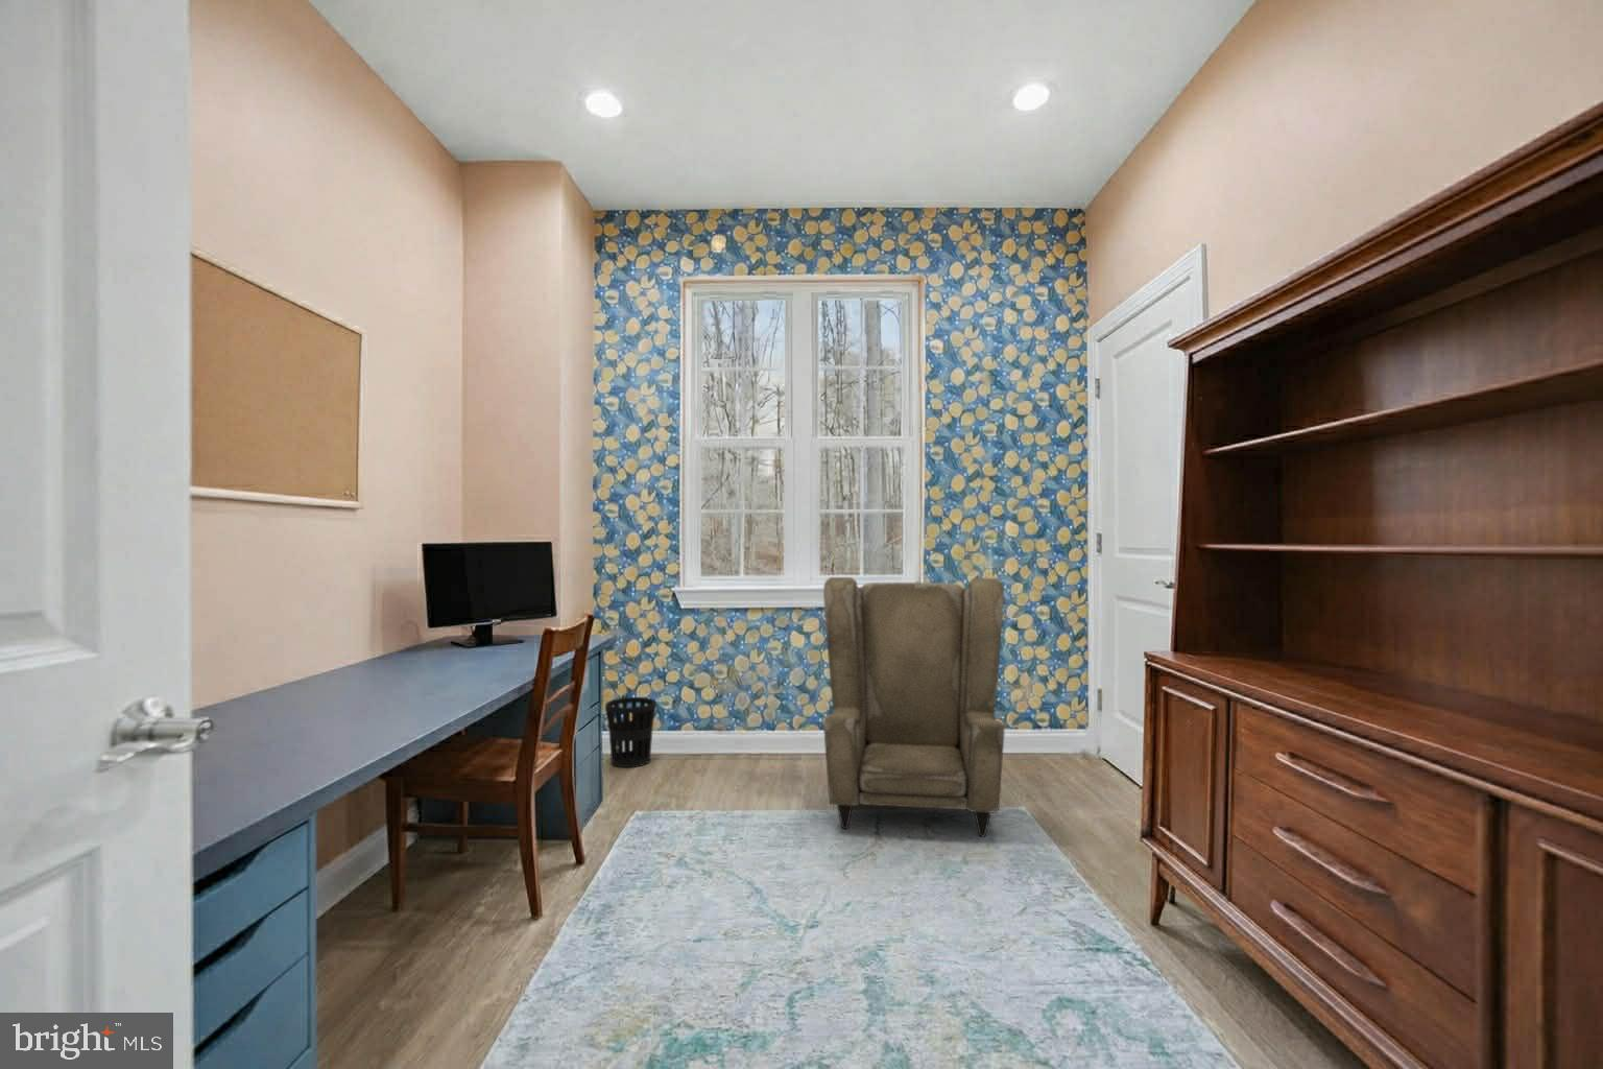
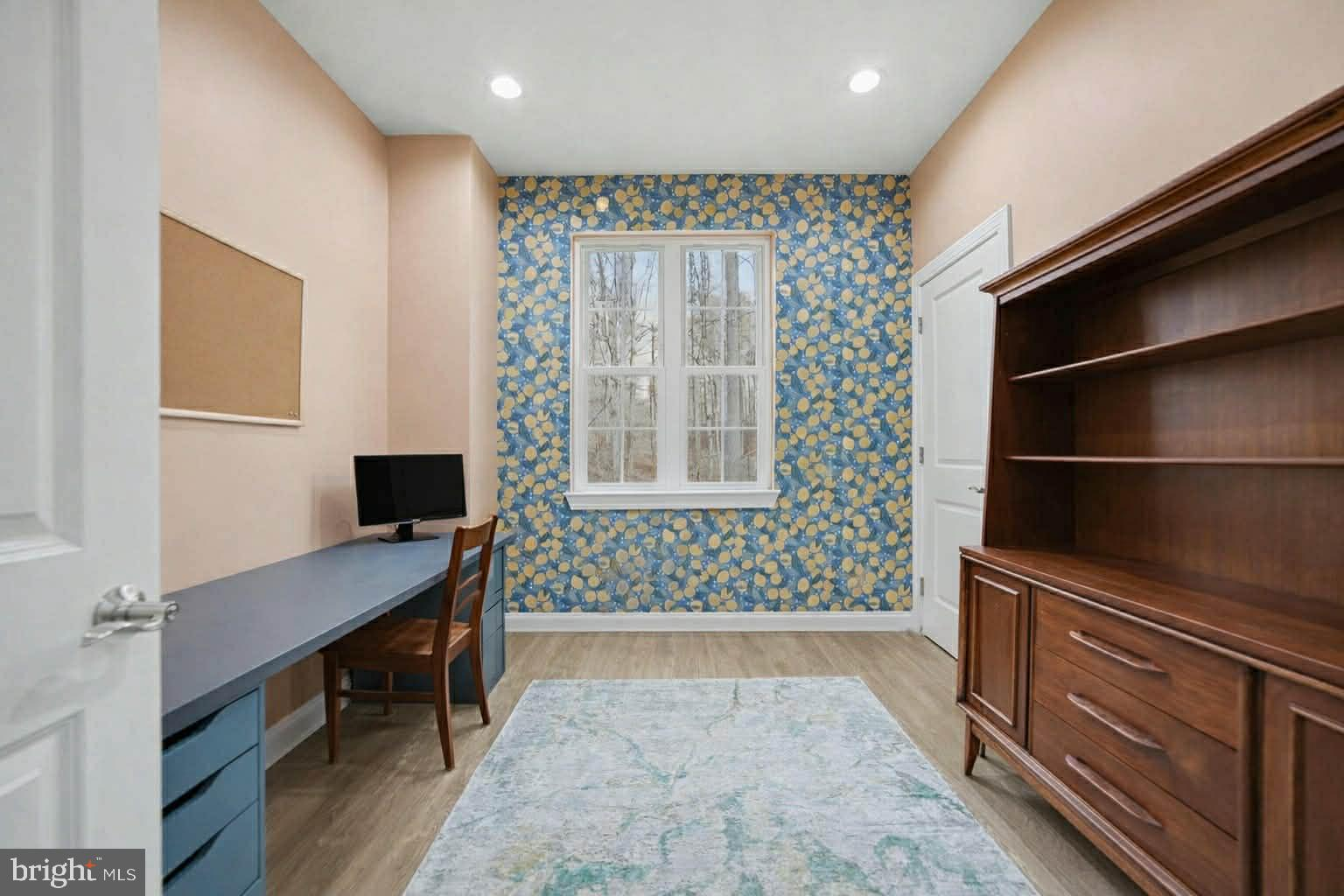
- armchair (912, 696)
- wastebasket (630, 731)
